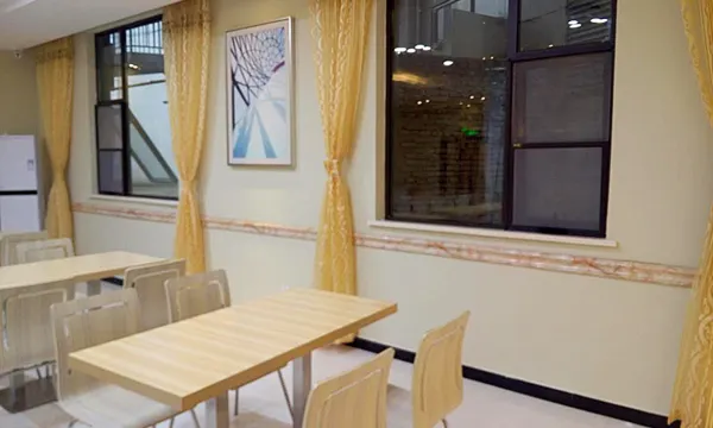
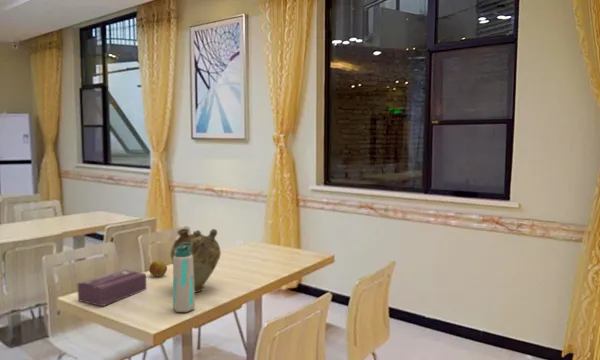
+ tissue box (113, 286)
+ apple (158, 268)
+ vase (196, 259)
+ water bottle (183, 277)
